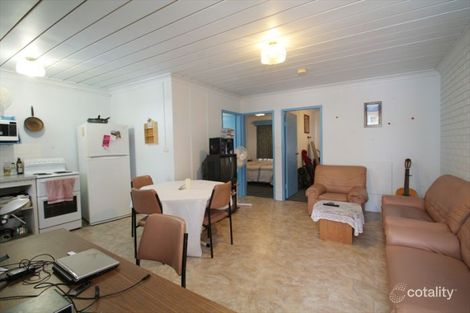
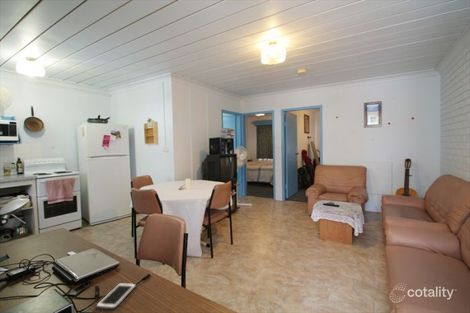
+ cell phone (117, 295)
